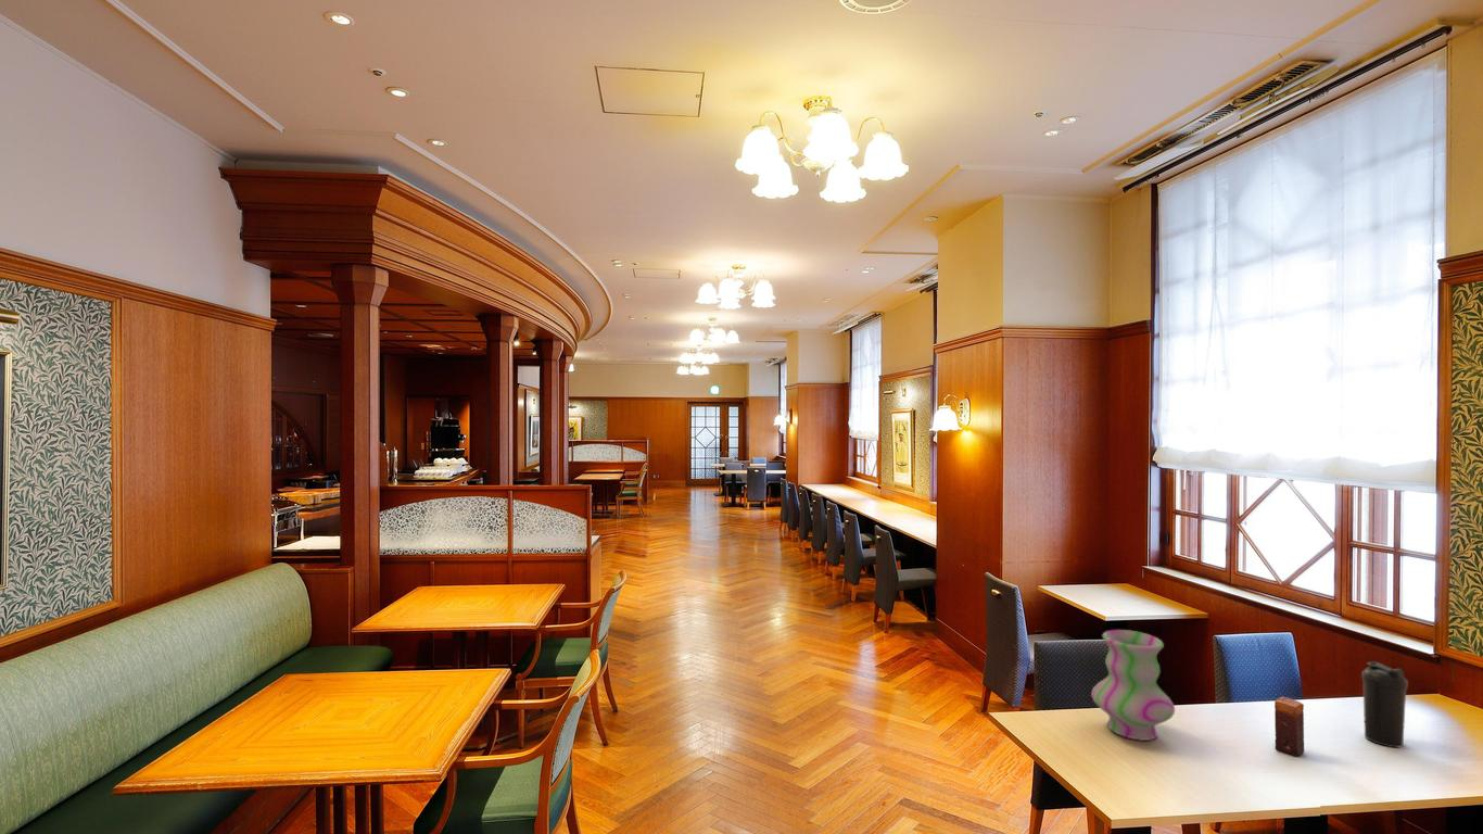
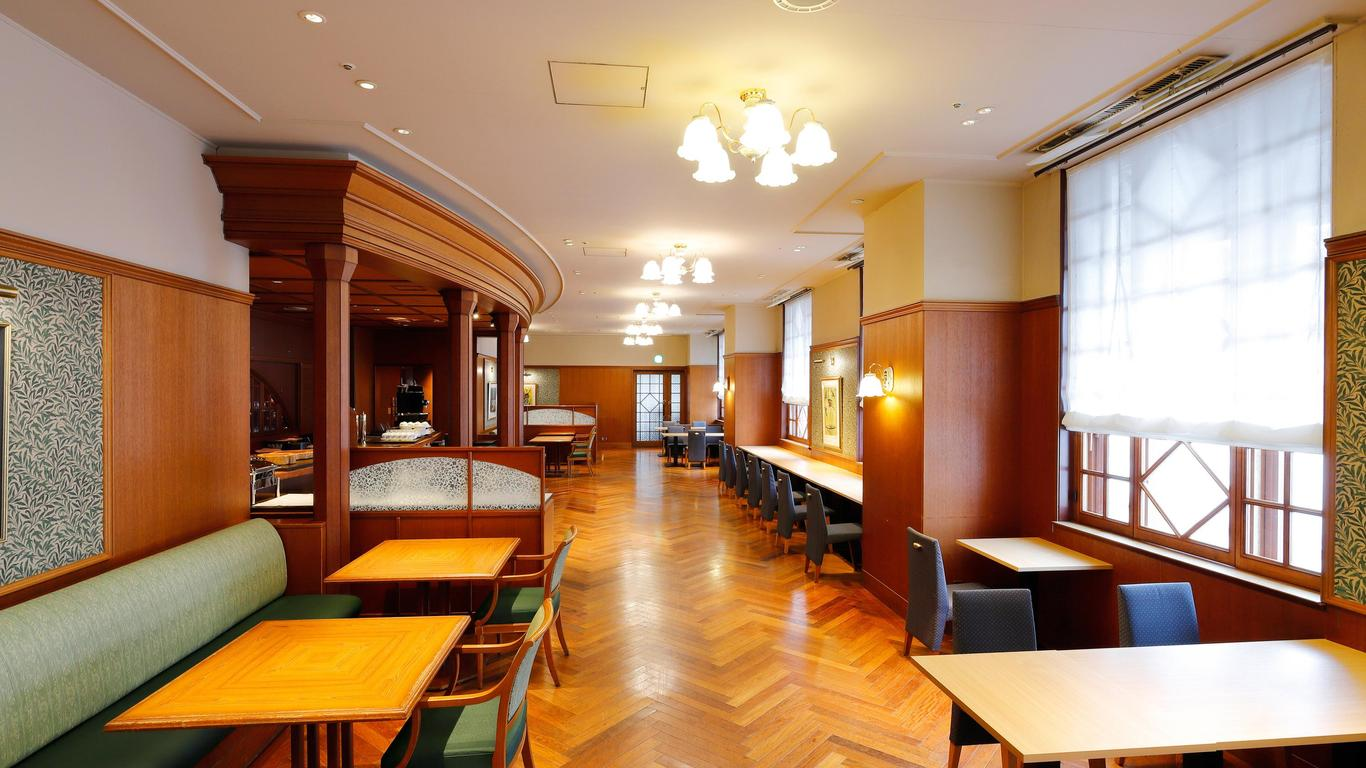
- candle (1289, 725)
- vase (1131, 684)
- water bottle (1383, 703)
